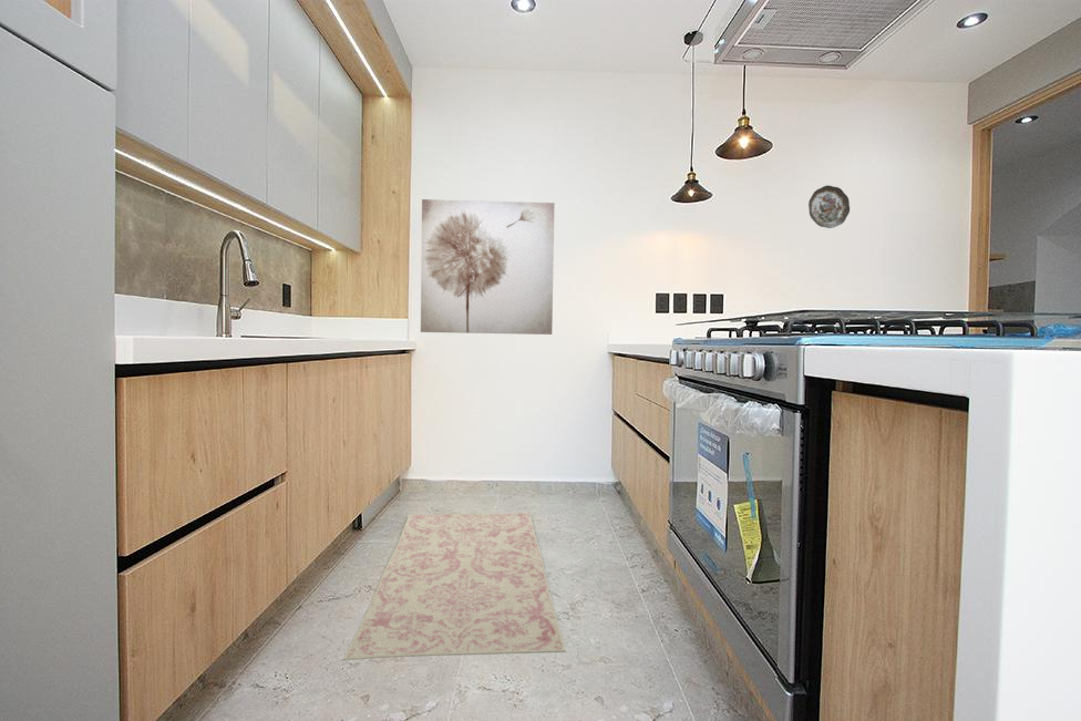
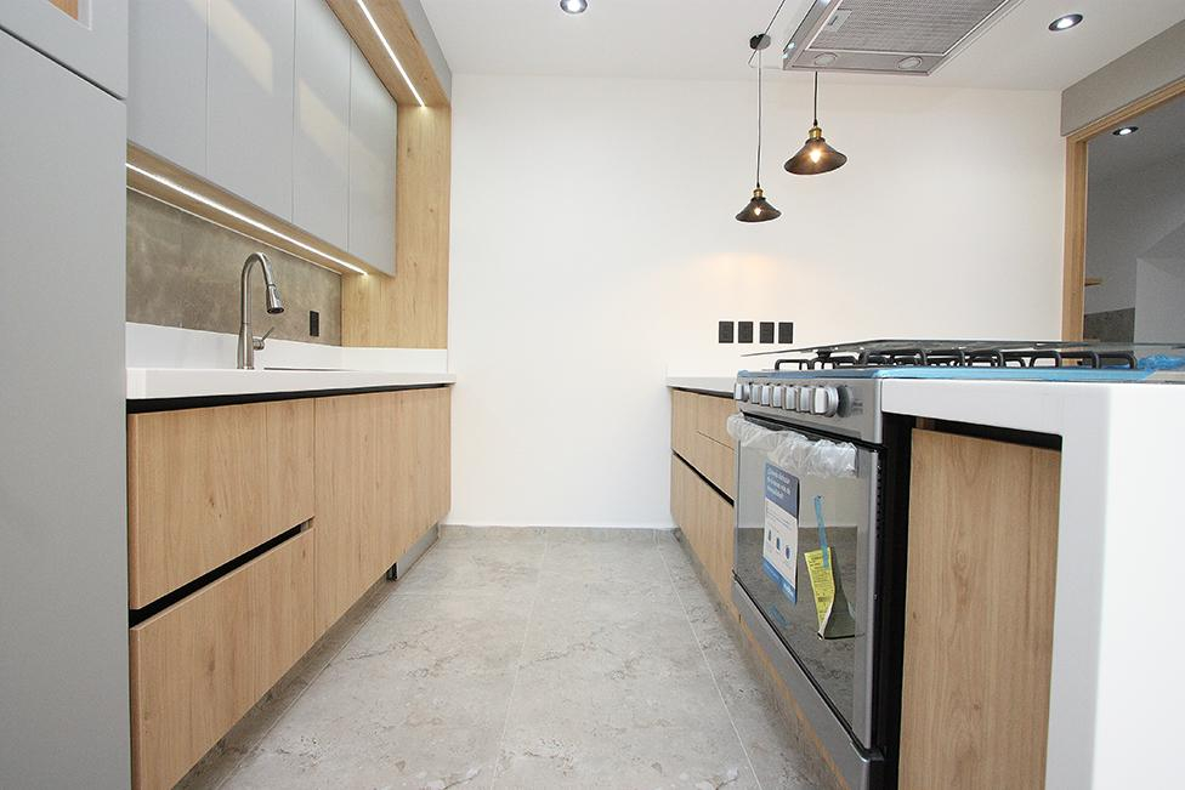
- rug (465, 564)
- decorative plate (827, 207)
- wall art (487, 267)
